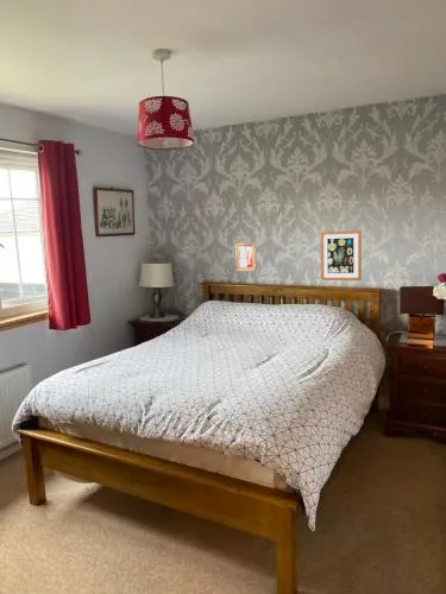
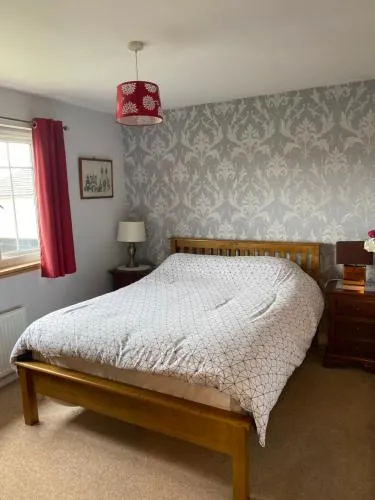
- picture frame (245, 257)
- wall art (340, 255)
